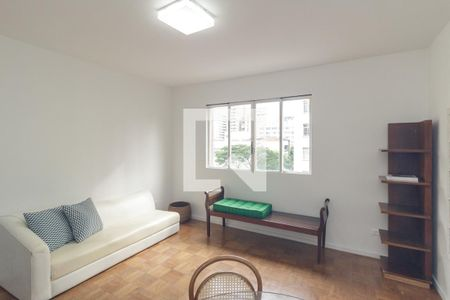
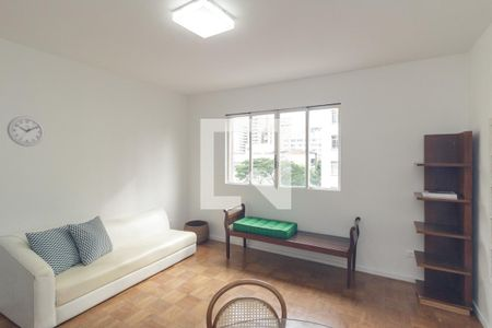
+ wall clock (26, 131)
